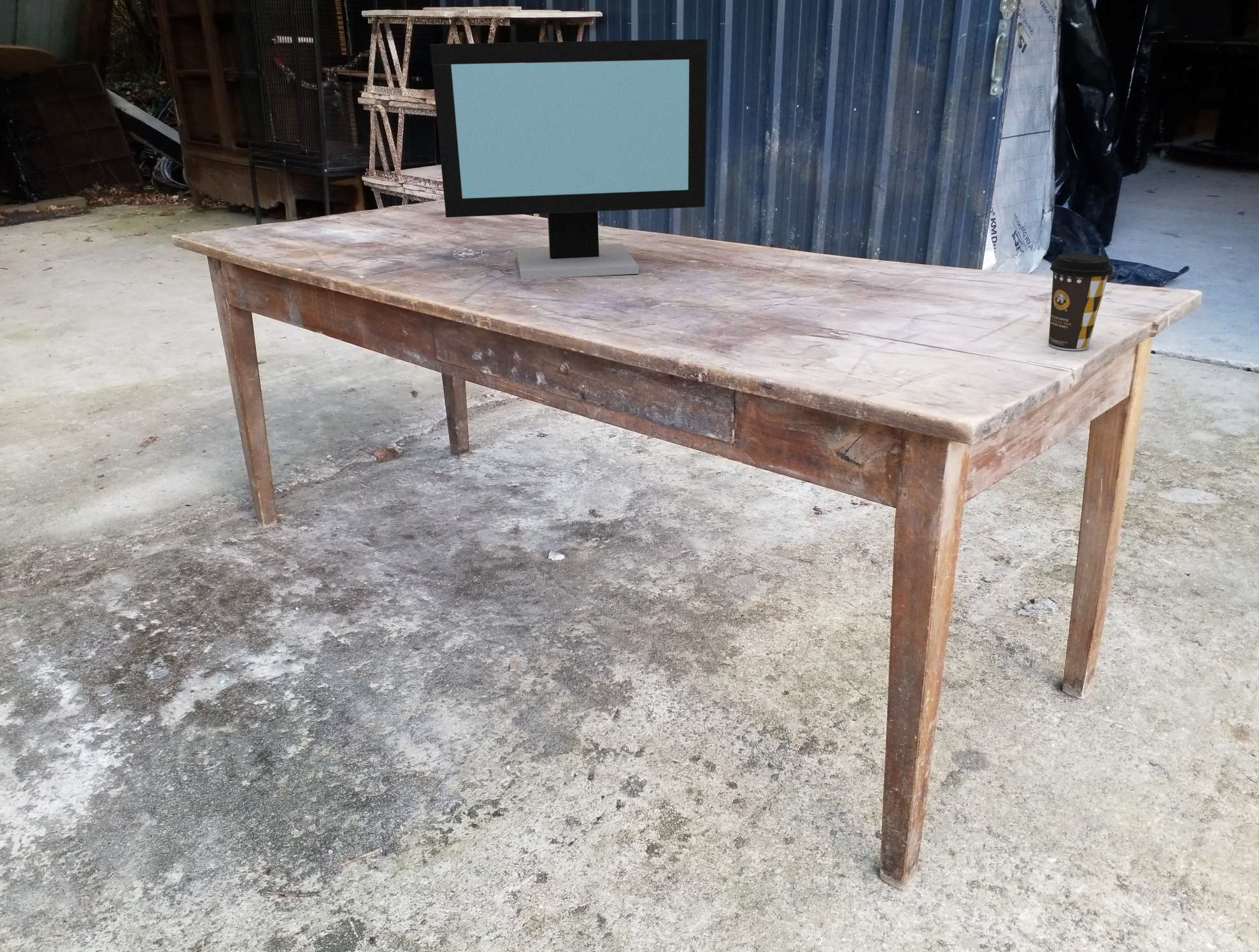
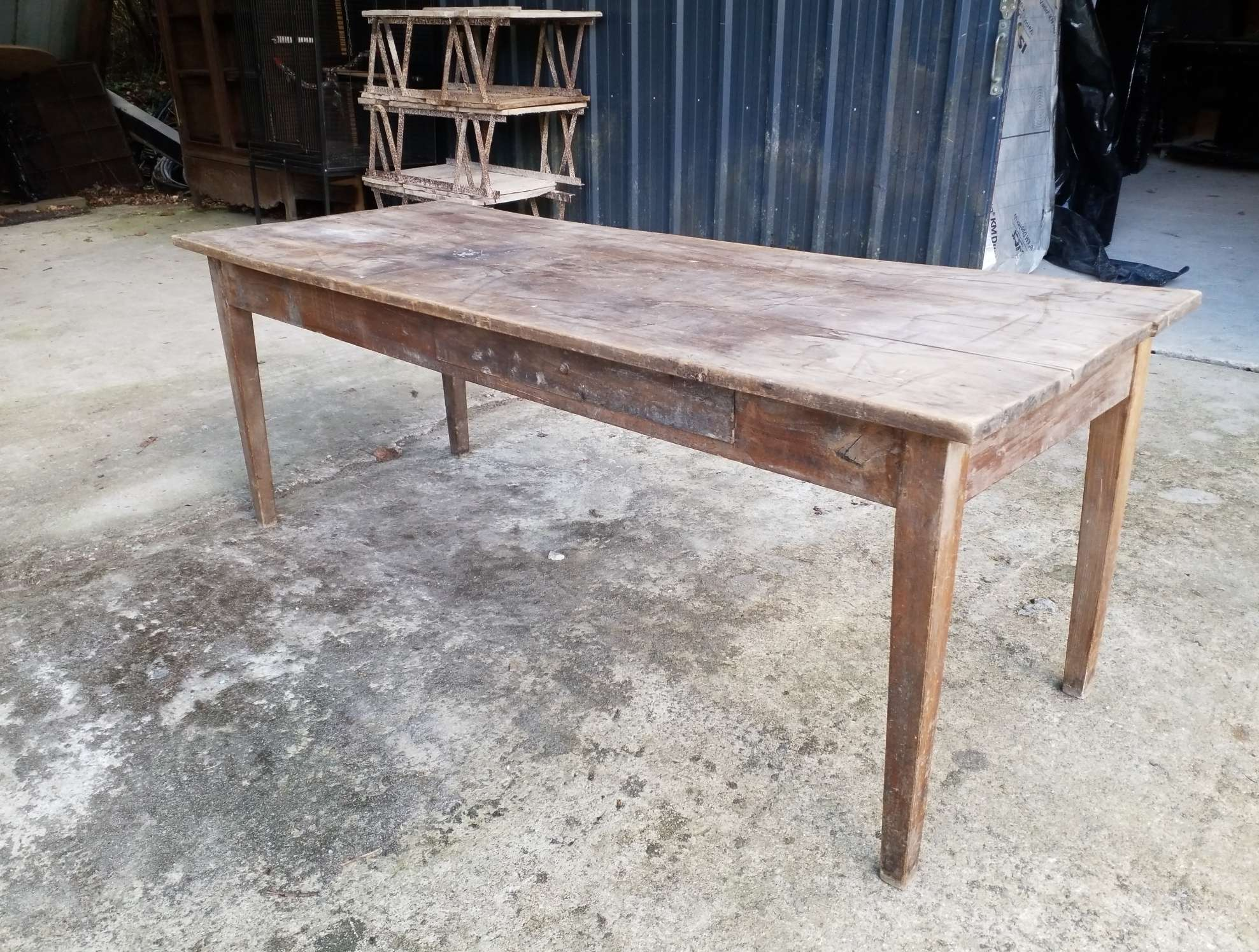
- computer monitor (570, 158)
- coffee cup (1076, 302)
